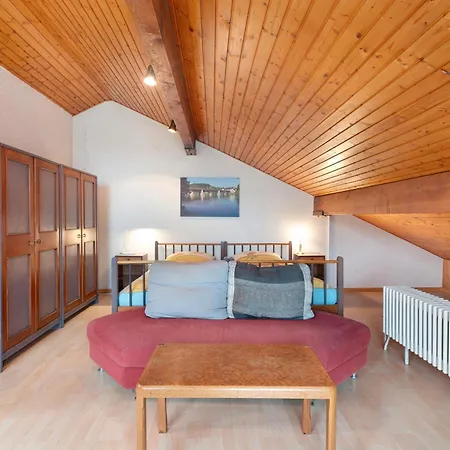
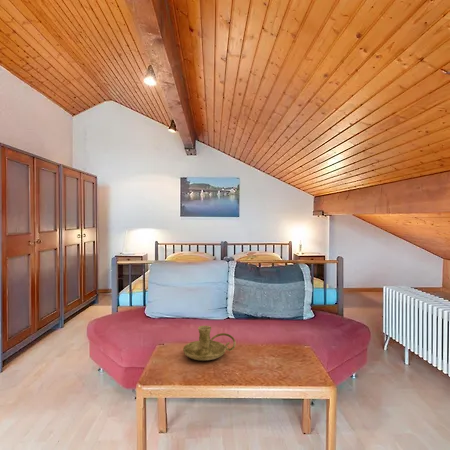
+ candle holder (209, 341)
